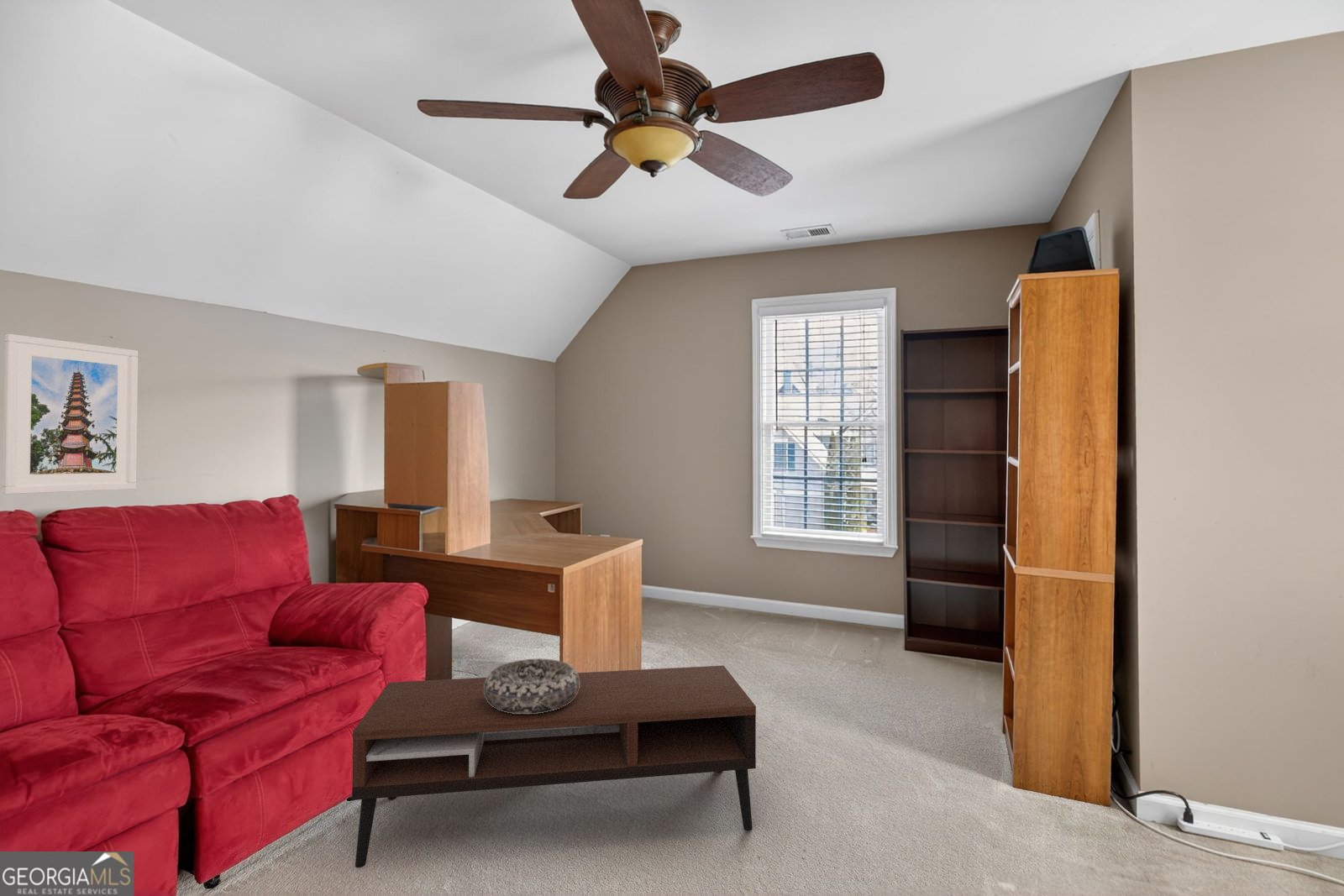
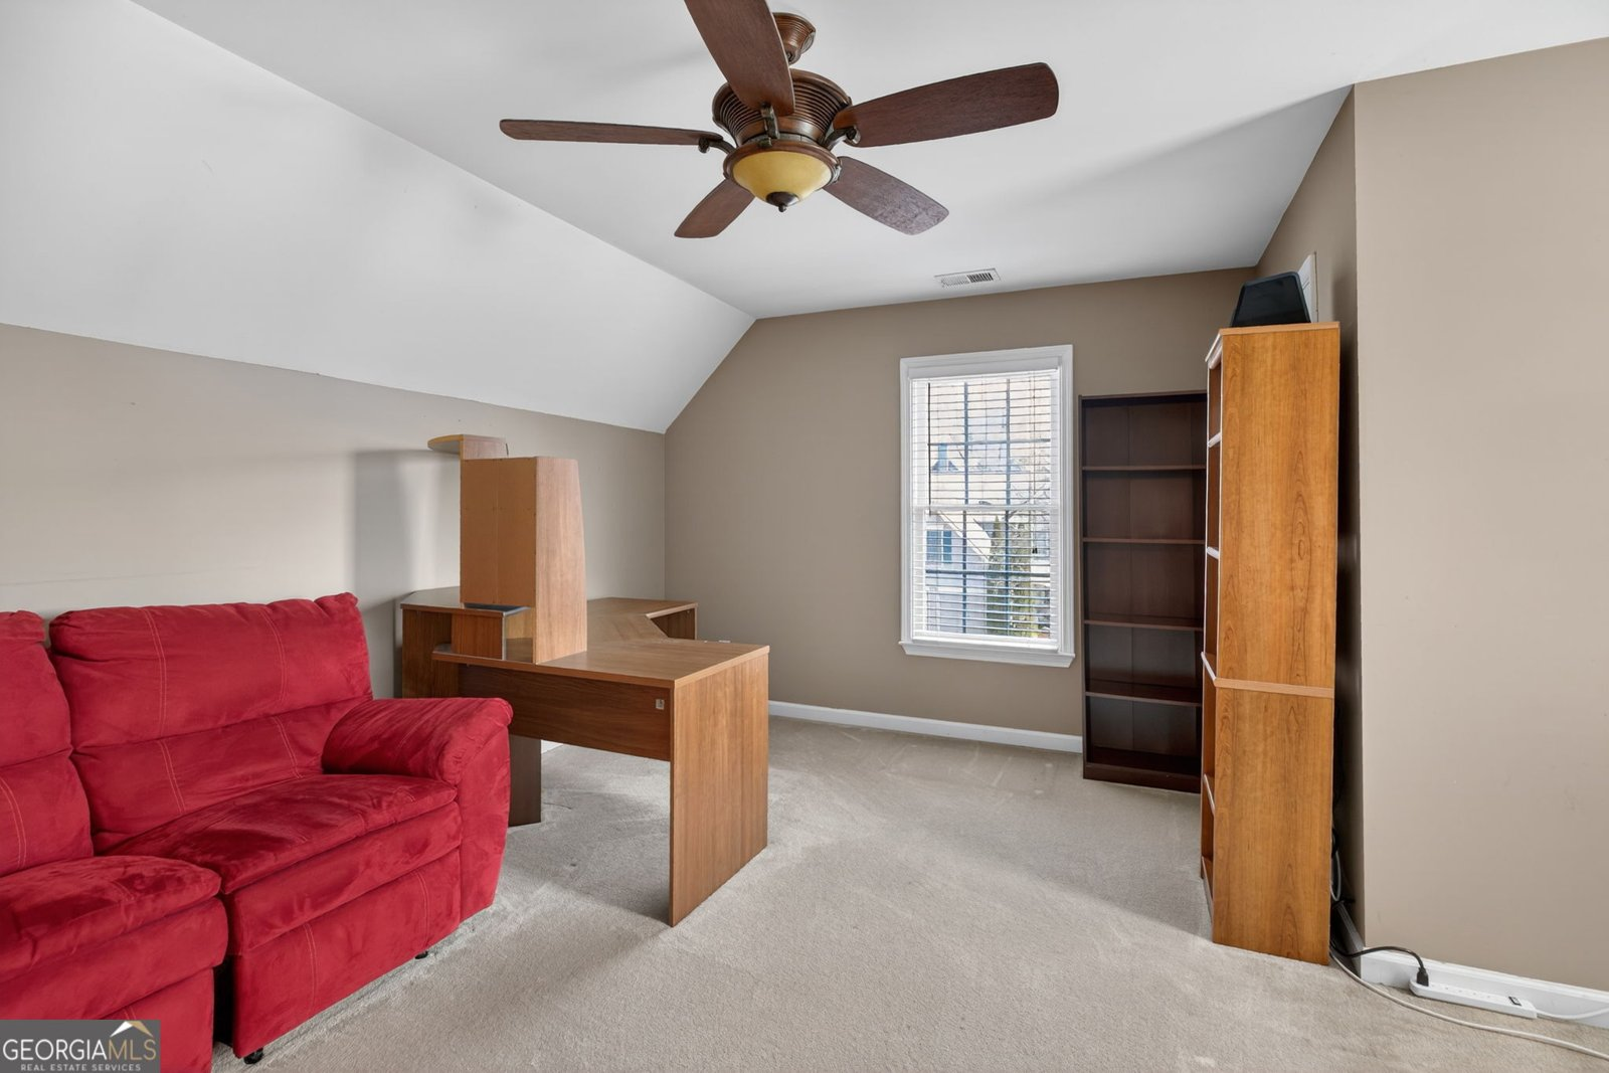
- coffee table (563, 753)
- decorative bowl (532, 684)
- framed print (75, 417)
